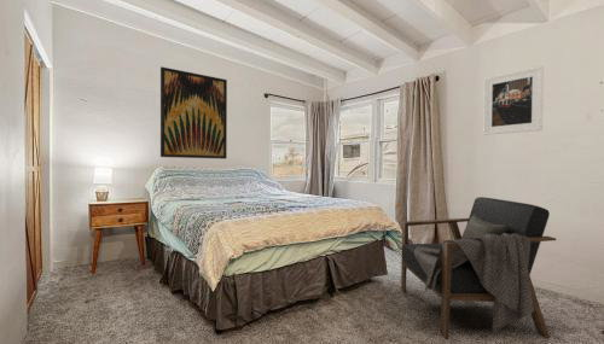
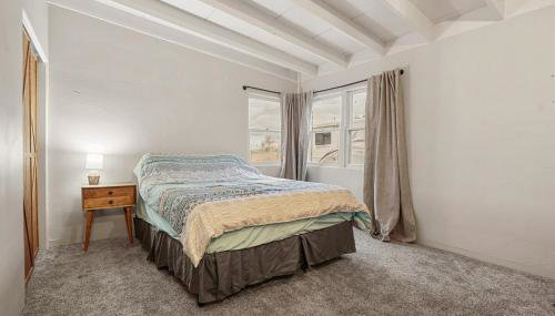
- wall art (196, 116)
- armchair (465, 257)
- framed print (511, 103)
